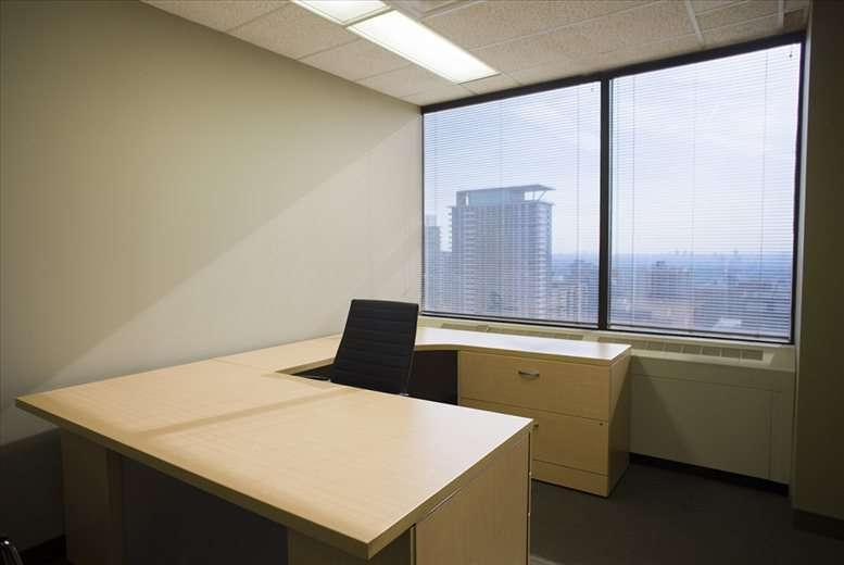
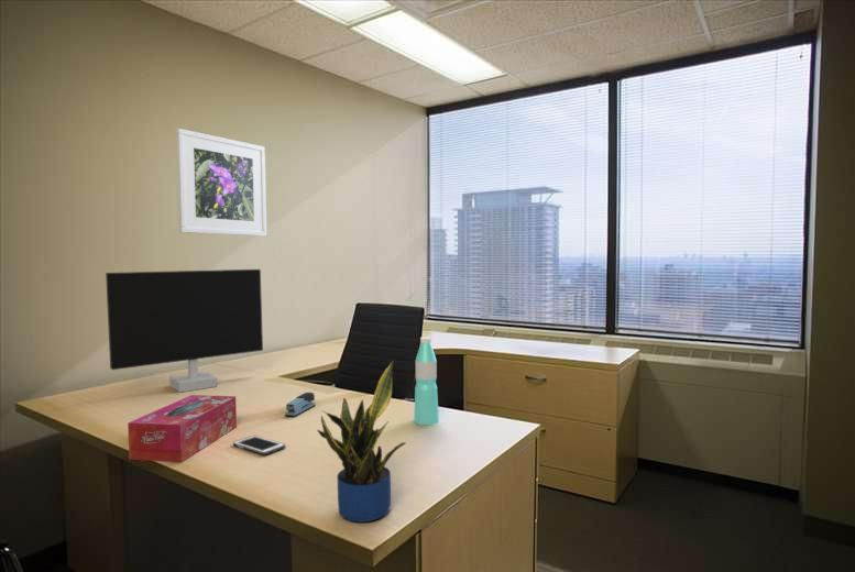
+ stapler (300, 403)
+ monitor (190, 328)
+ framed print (224, 186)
+ water bottle (426, 380)
+ cell phone (259, 444)
+ tissue box (187, 425)
+ potted plant (363, 436)
